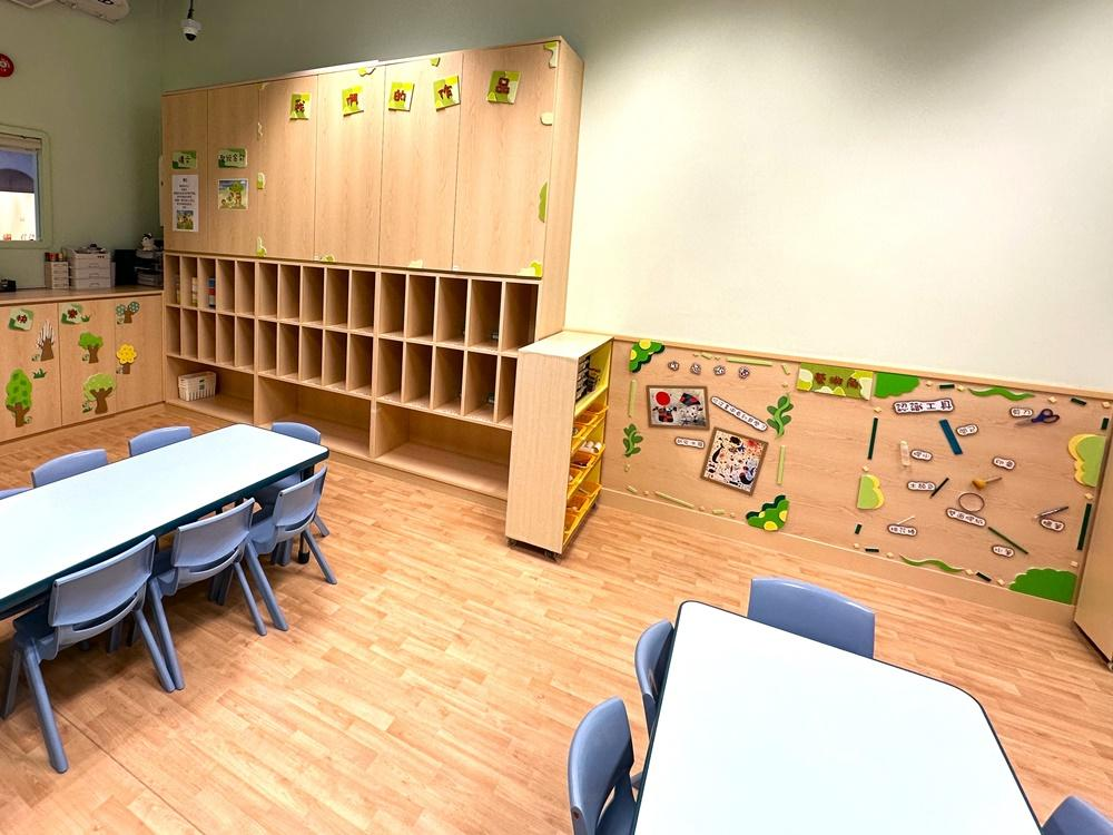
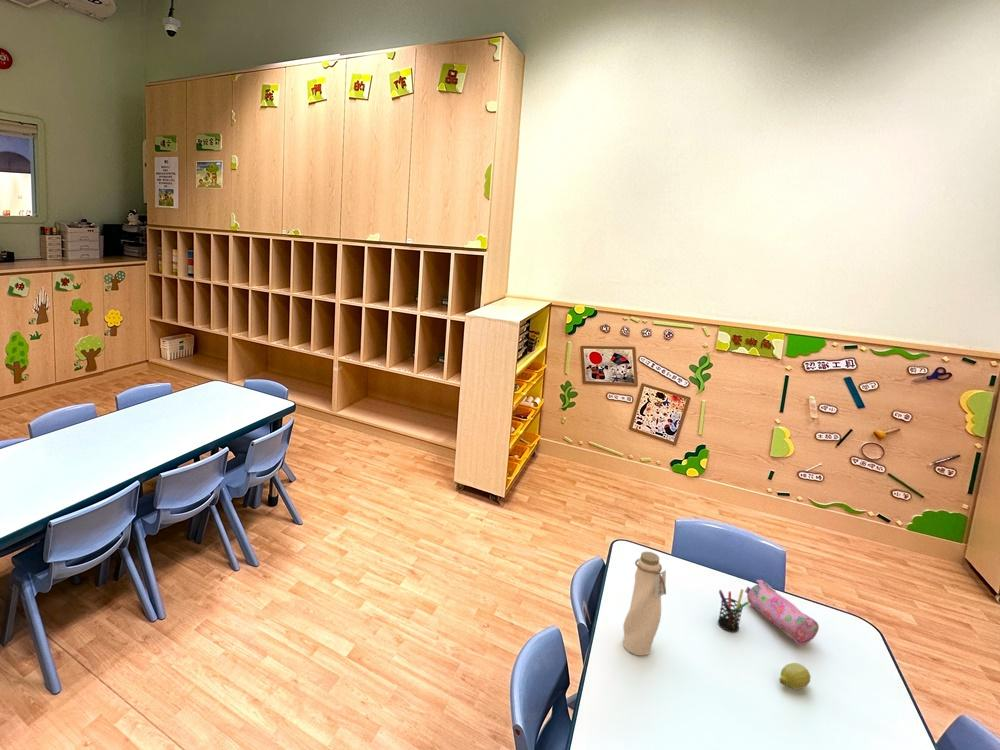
+ pen holder (733, 609)
+ pencil case (780, 610)
+ fruit (794, 676)
+ water bottle (645, 602)
